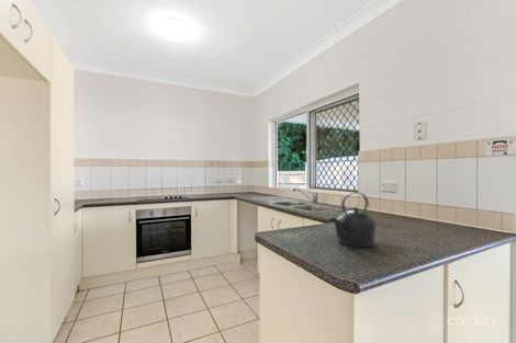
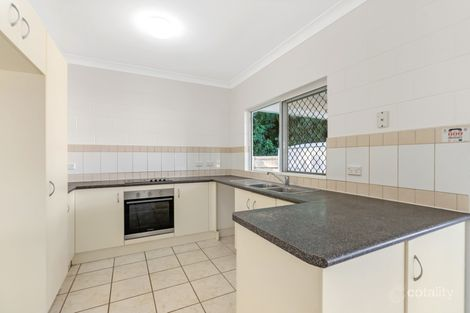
- kettle (349, 218)
